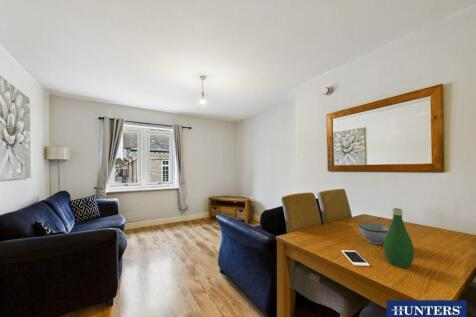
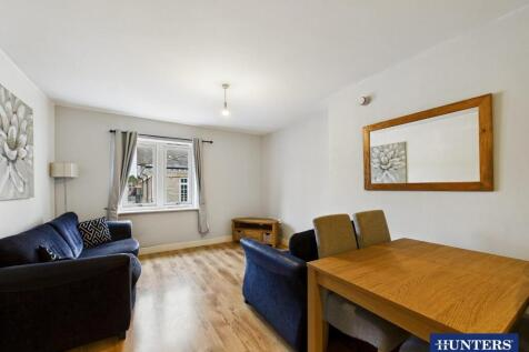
- cell phone (354, 257)
- bottle (397, 236)
- bowl (374, 234)
